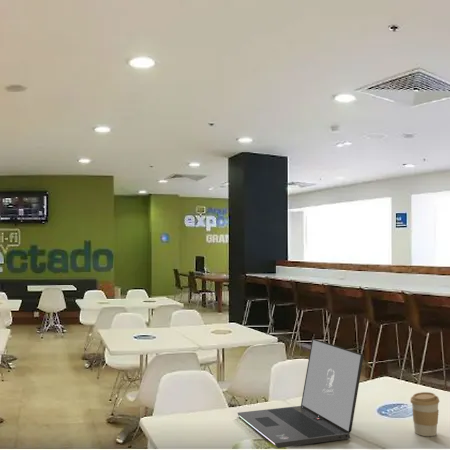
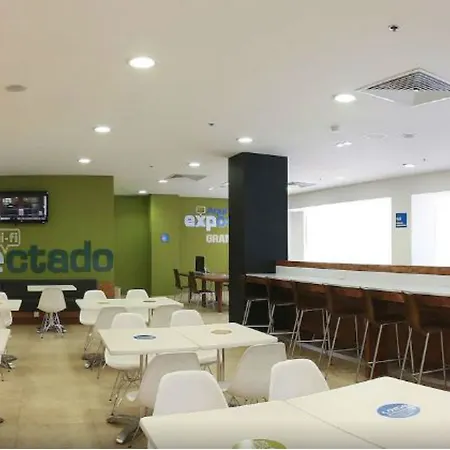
- laptop (303, 390)
- coffee cup (425, 413)
